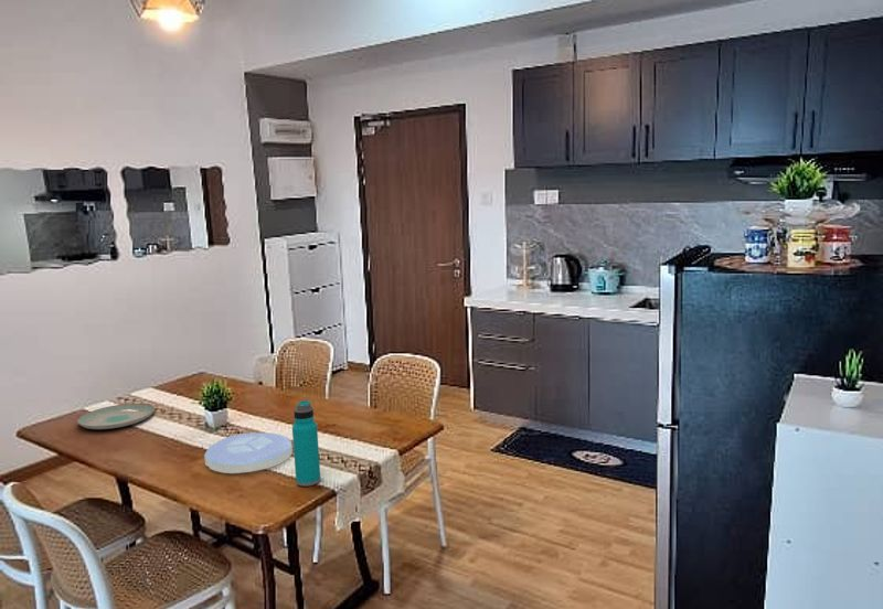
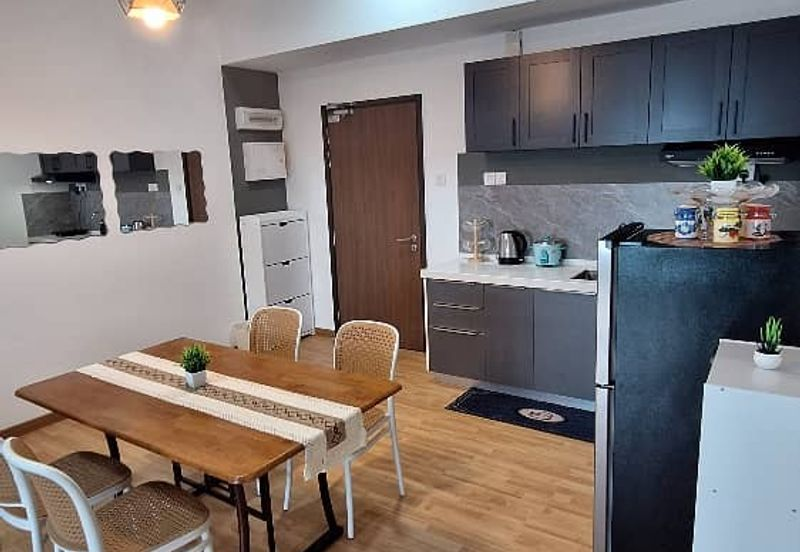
- plate (117, 416)
- water bottle (305, 442)
- plate (248, 449)
